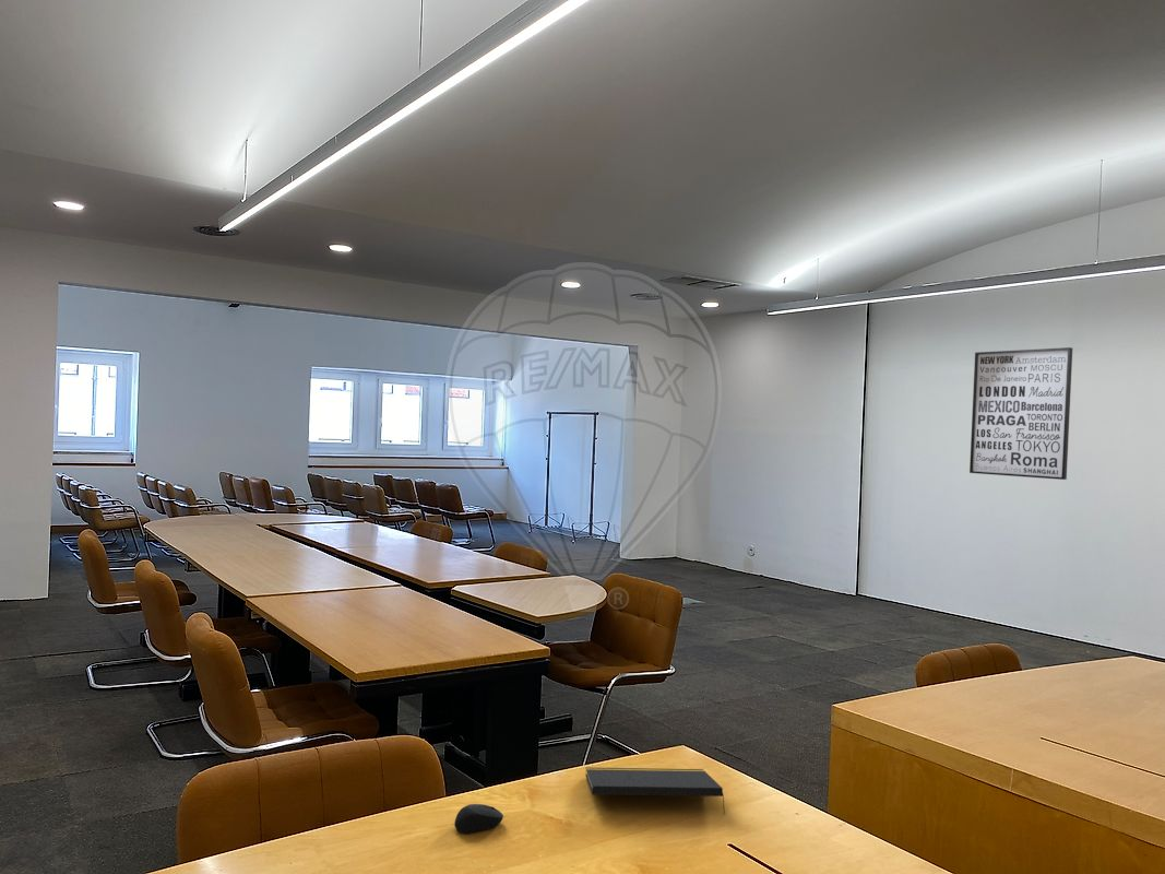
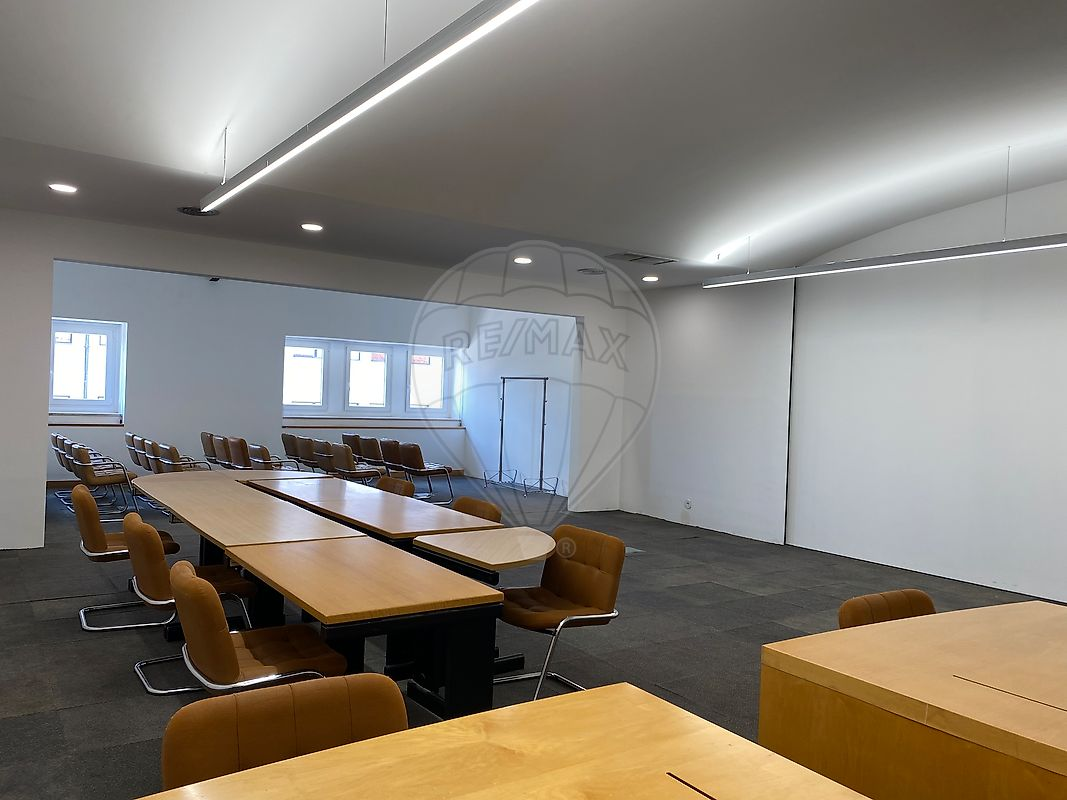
- computer mouse (478, 815)
- notepad (650, 781)
- wall art (1019, 413)
